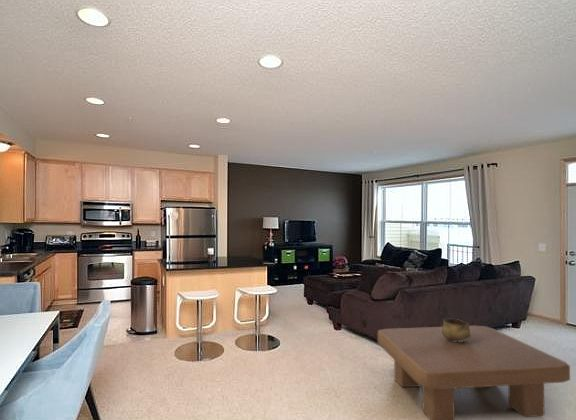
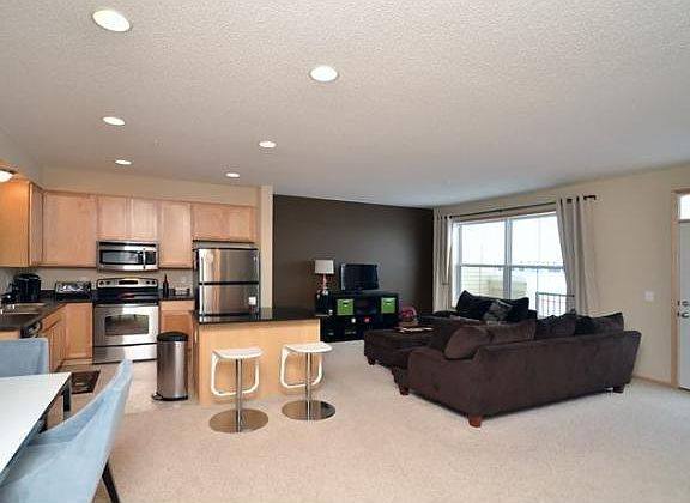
- coffee table (461, 370)
- decorative bowl (455, 330)
